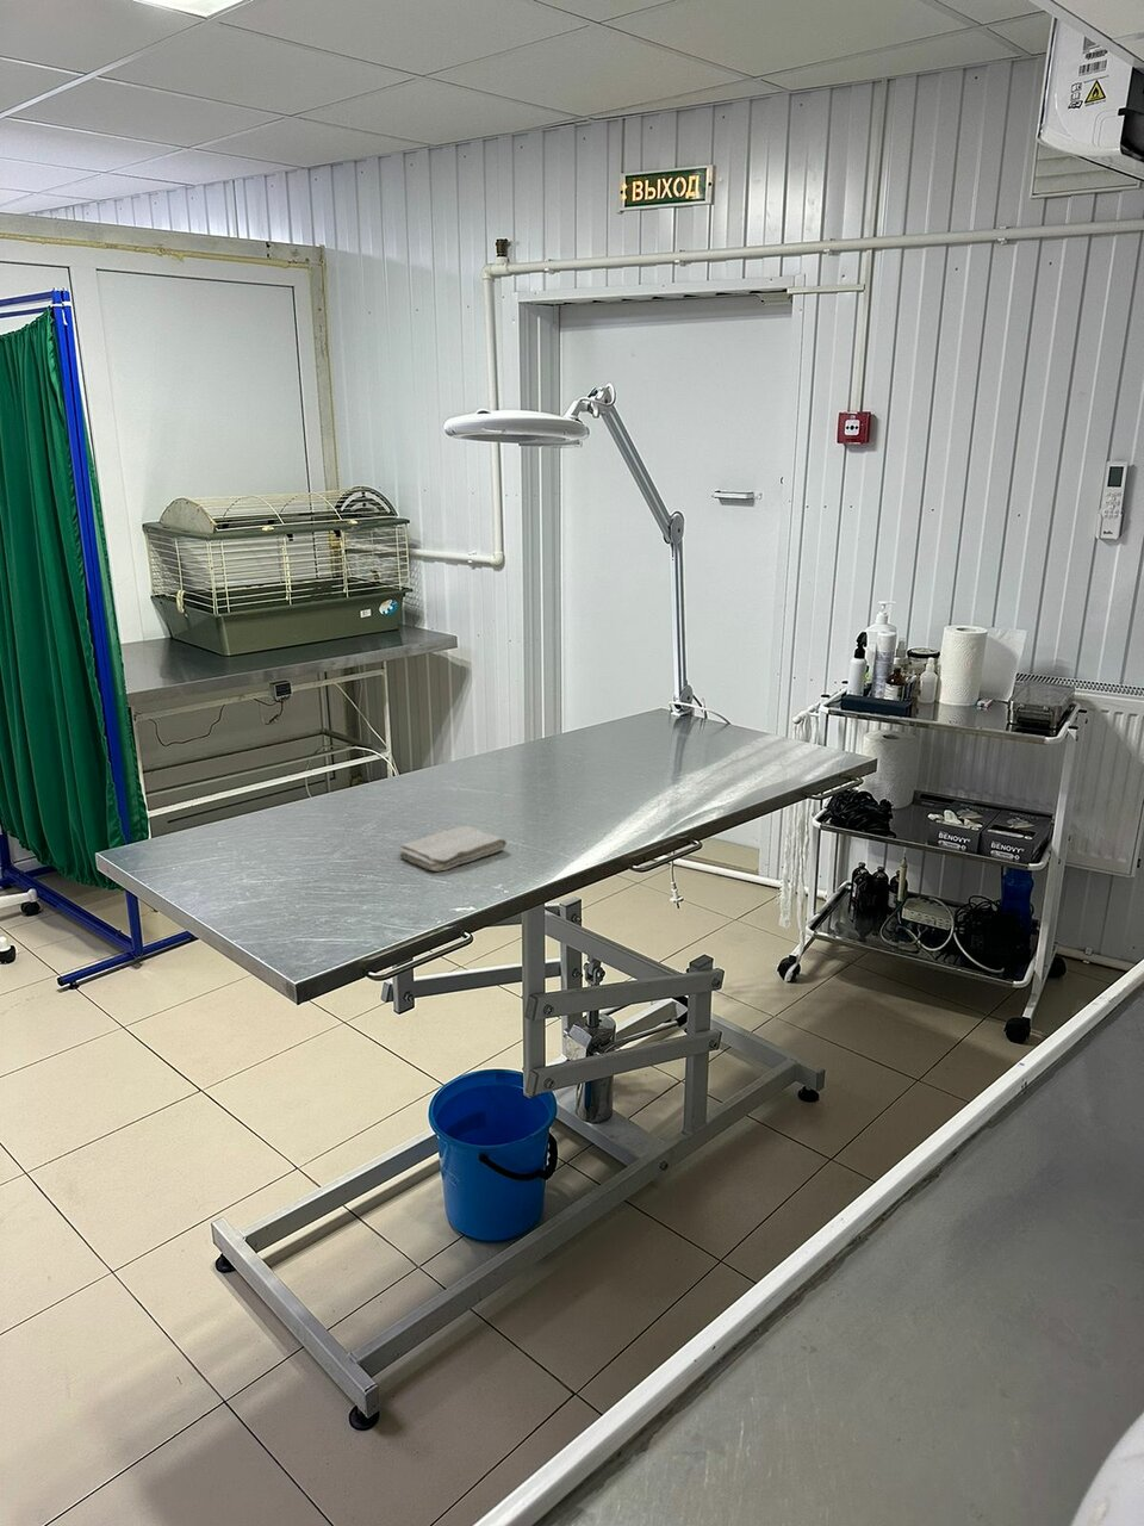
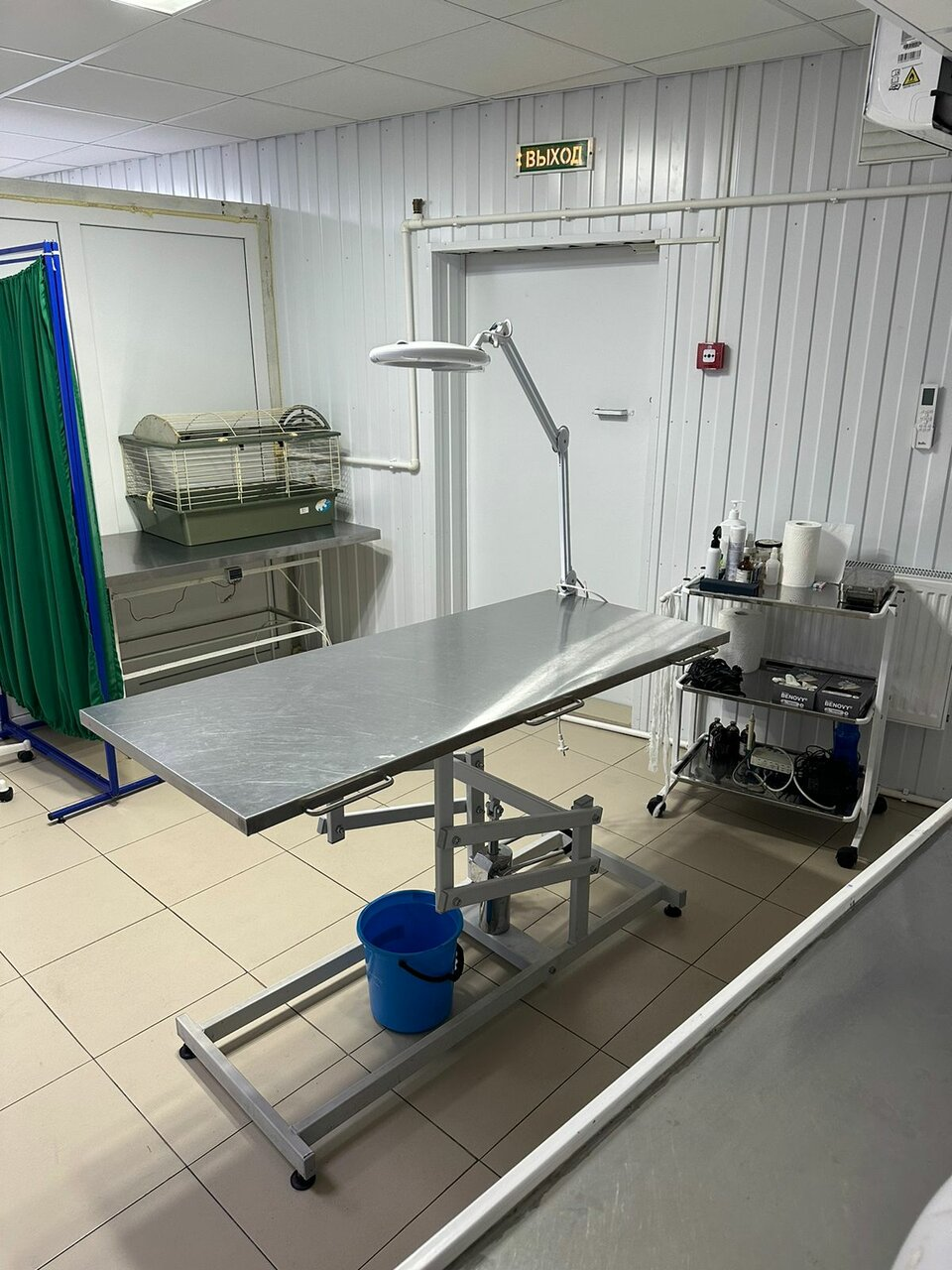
- washcloth (452, 846)
